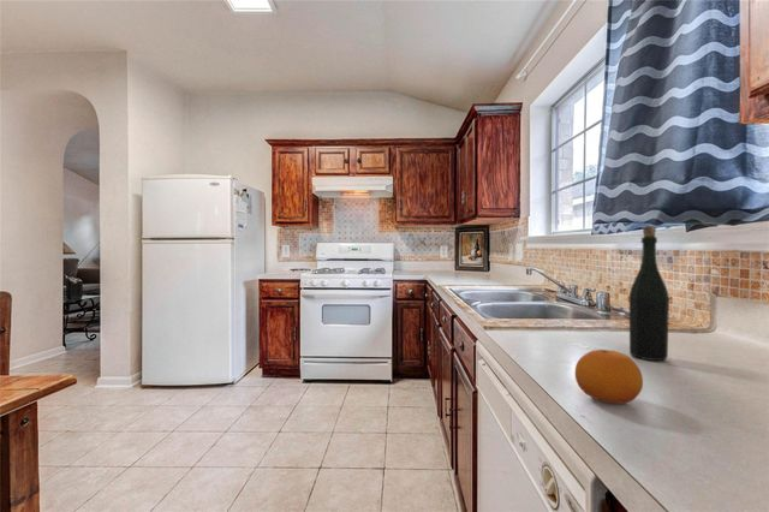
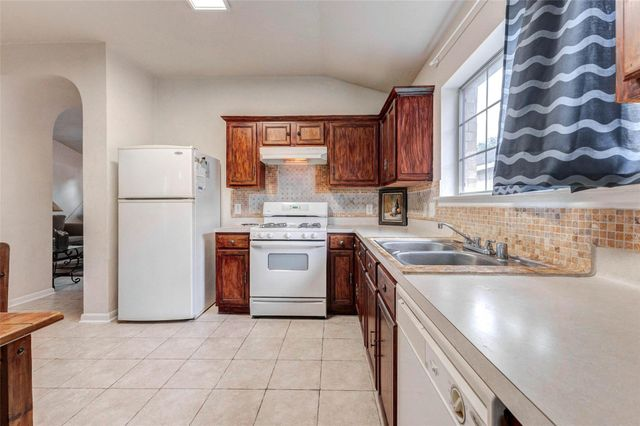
- bottle (648, 291)
- fruit (607, 375)
